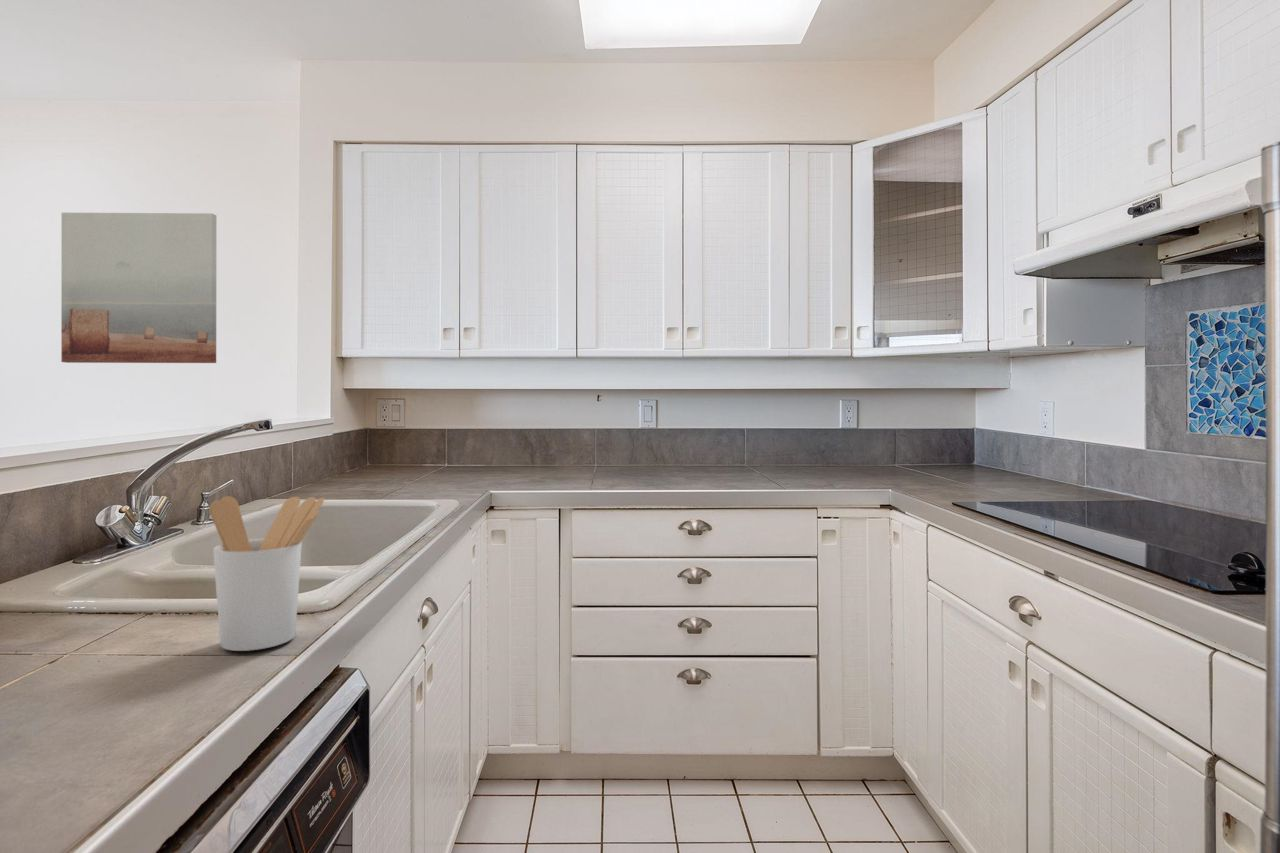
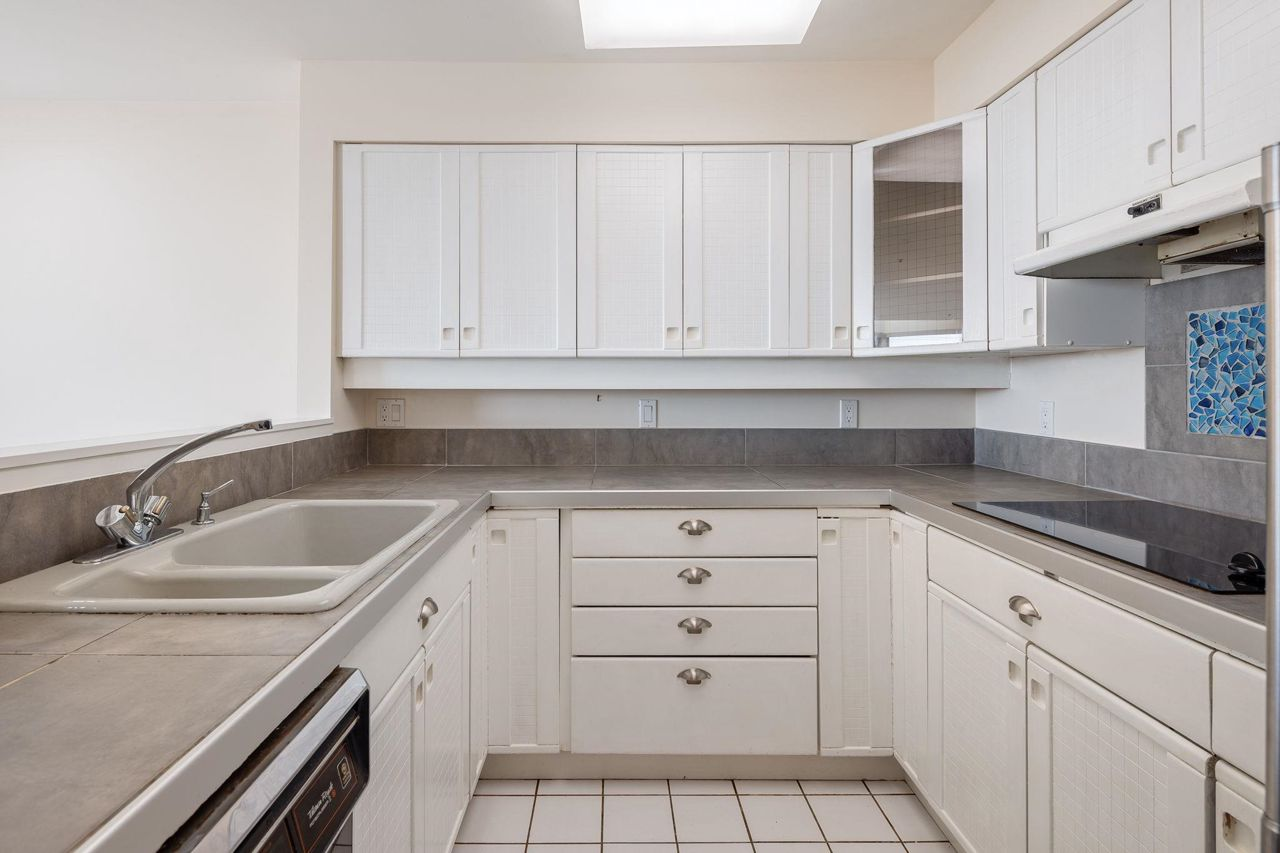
- wall art (139, 288)
- utensil holder (273, 564)
